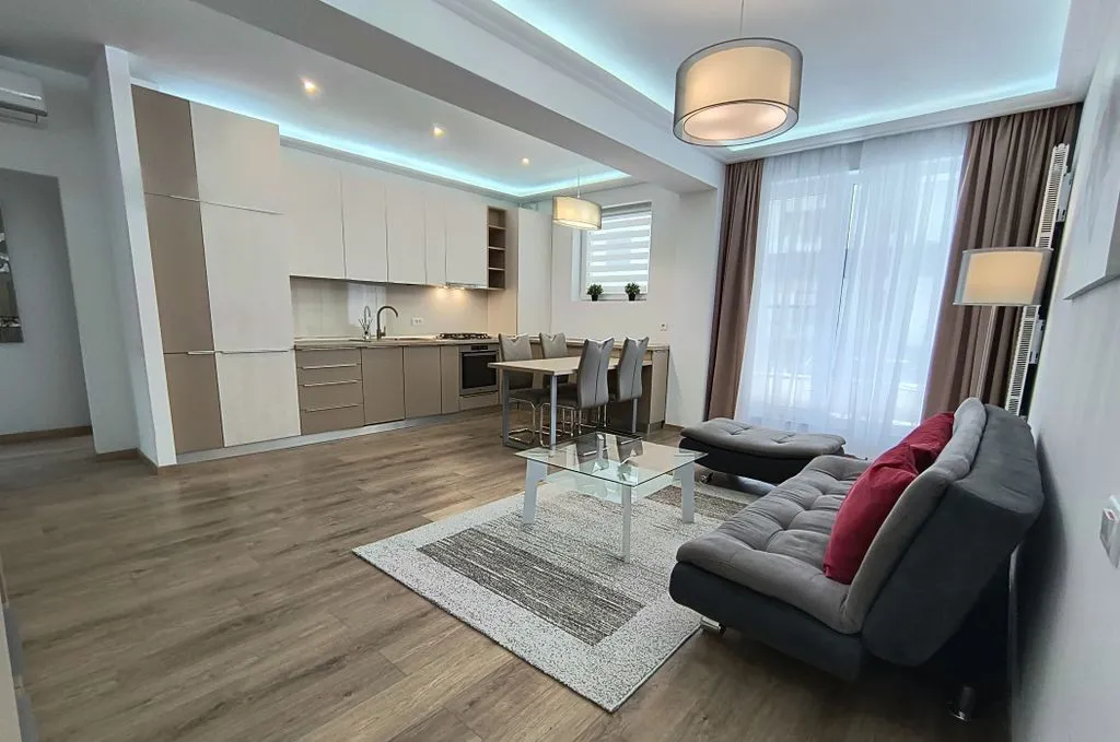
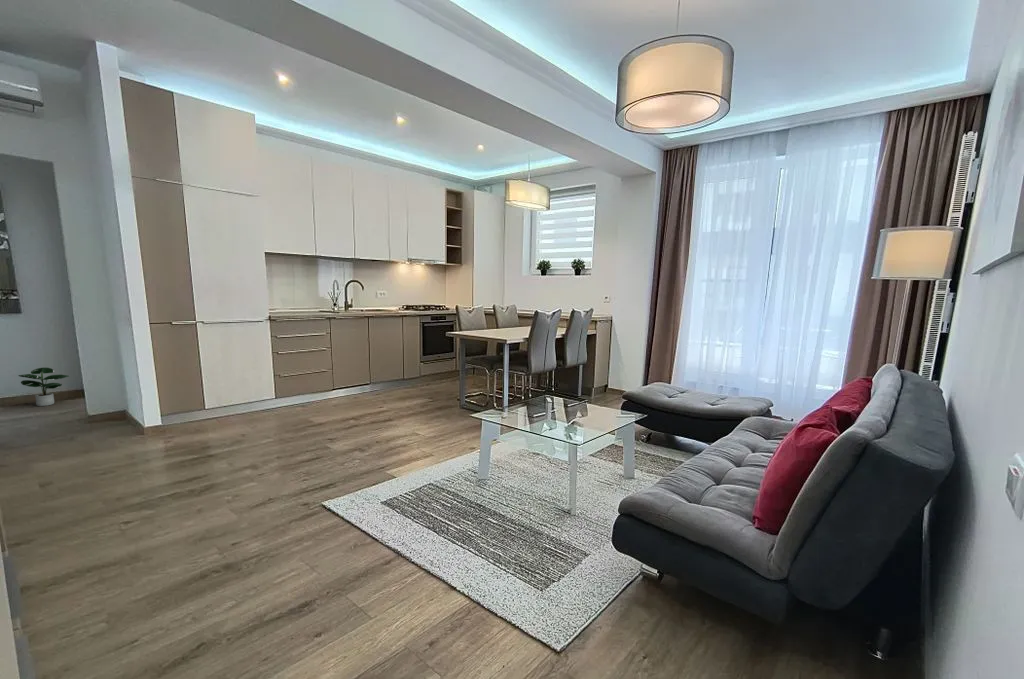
+ potted plant (46, 386)
